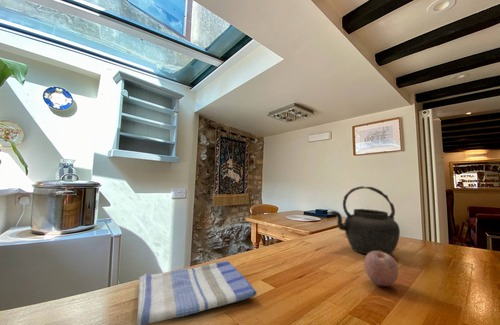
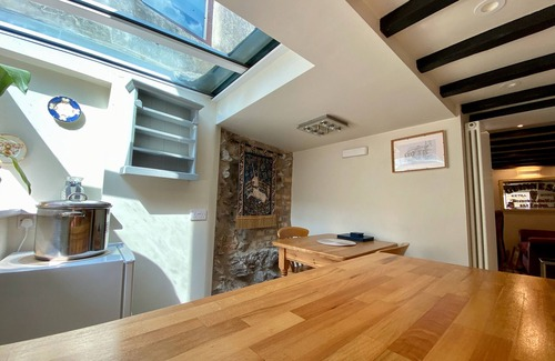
- dish towel (194, 285)
- kettle (362, 217)
- fruit (380, 268)
